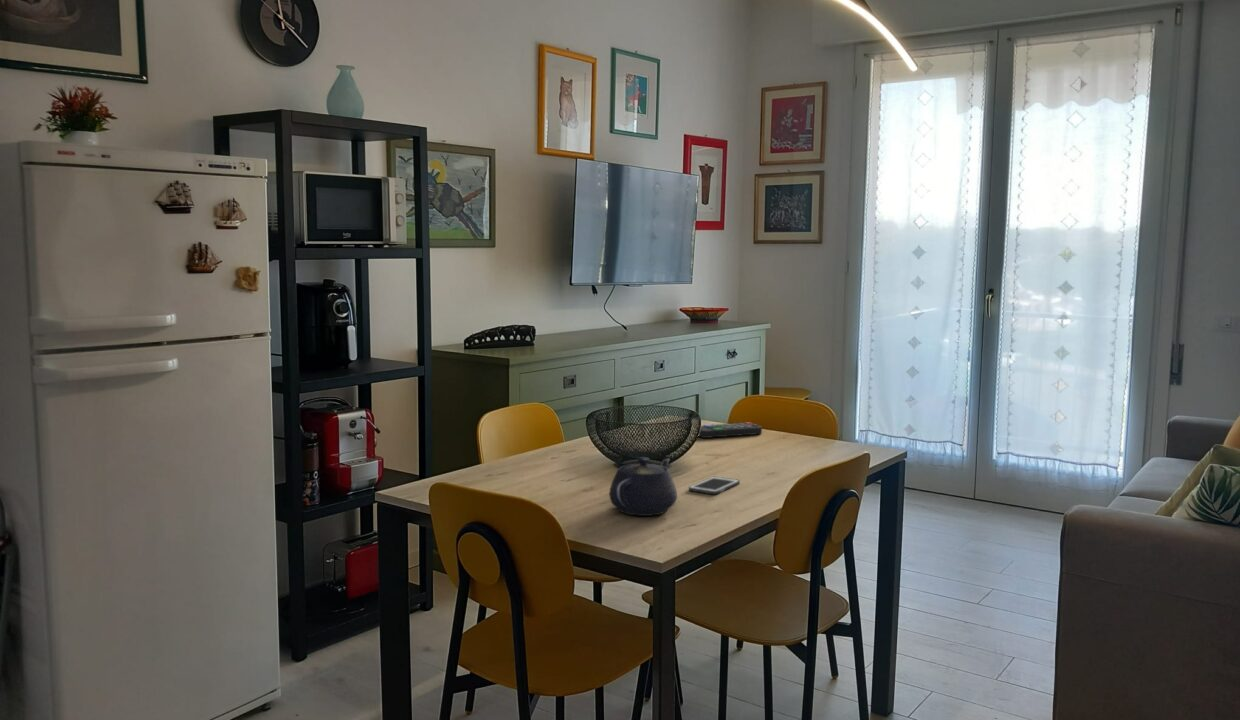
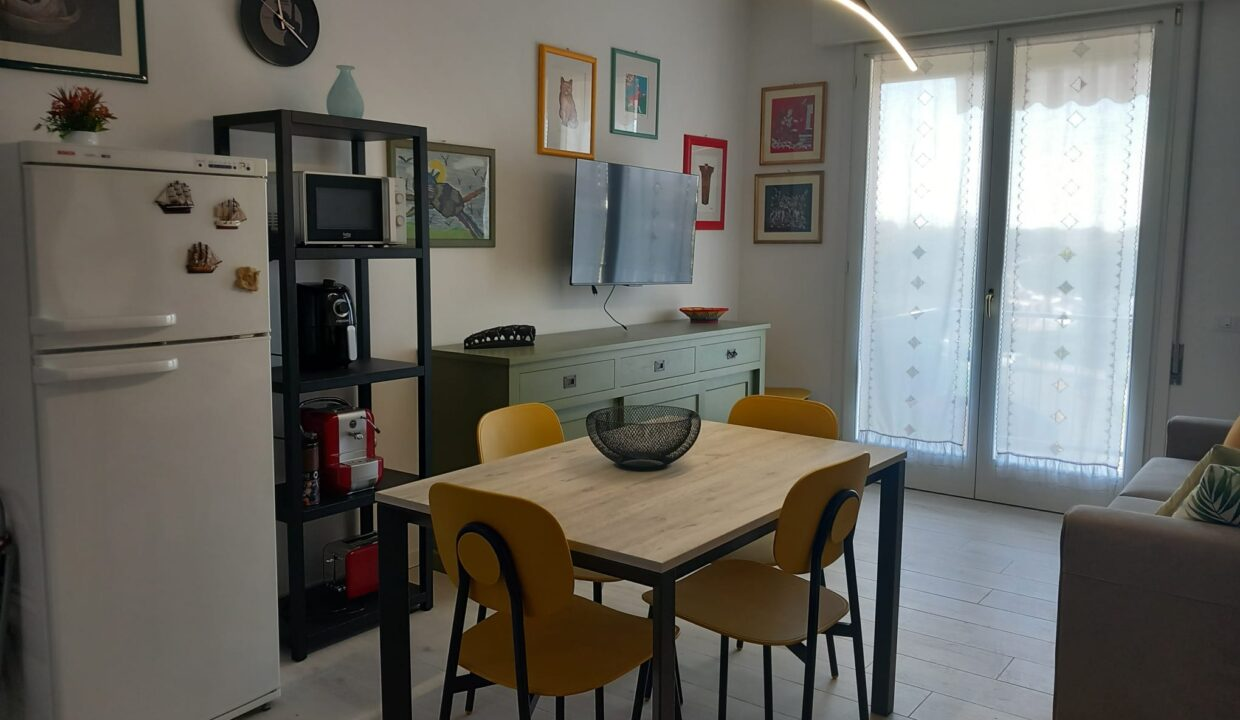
- teapot (644, 483)
- cell phone (714, 485)
- remote control (726, 429)
